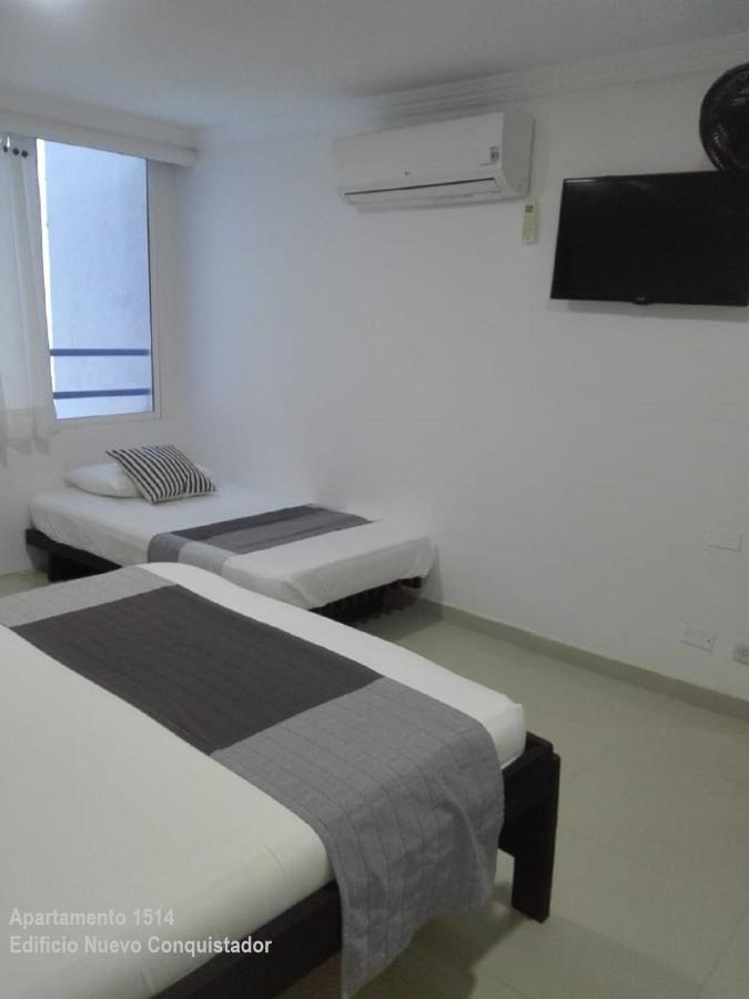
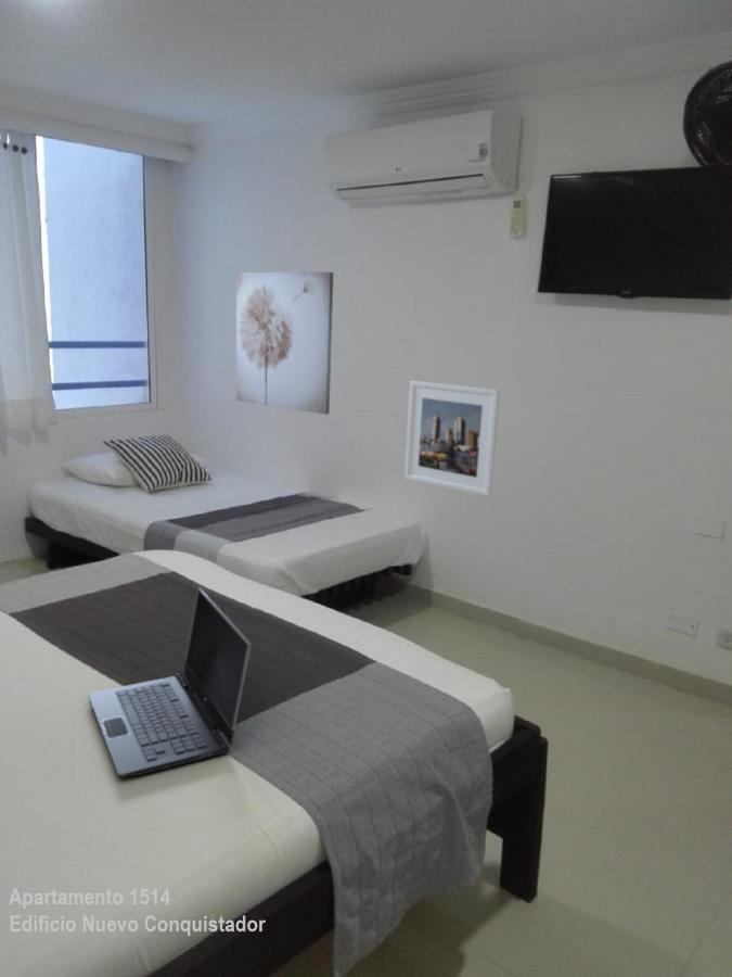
+ wall art (281, 341)
+ laptop computer (166, 677)
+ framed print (449, 436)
